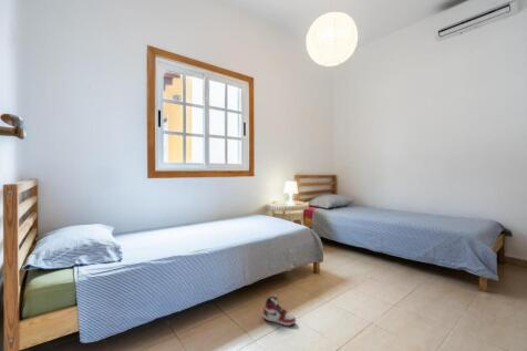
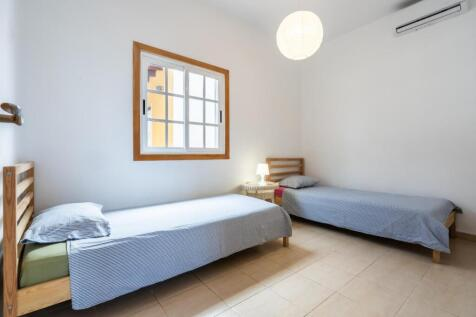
- sneaker (279, 309)
